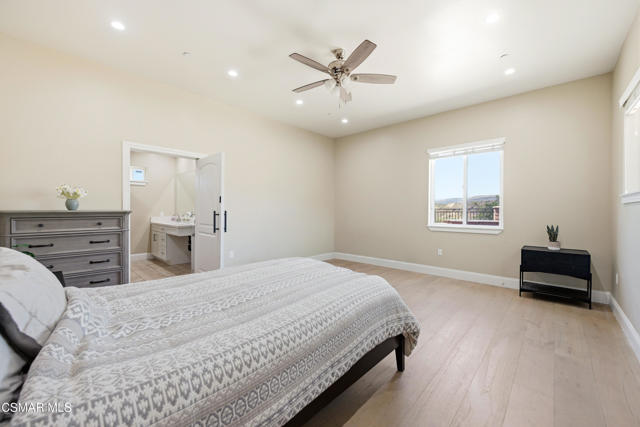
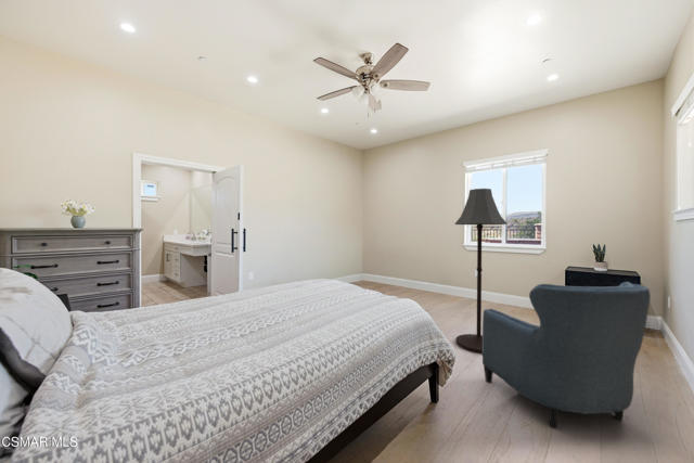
+ armchair (562, 340)
+ floor lamp (479, 267)
